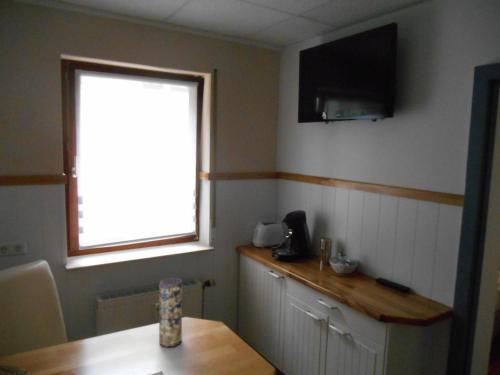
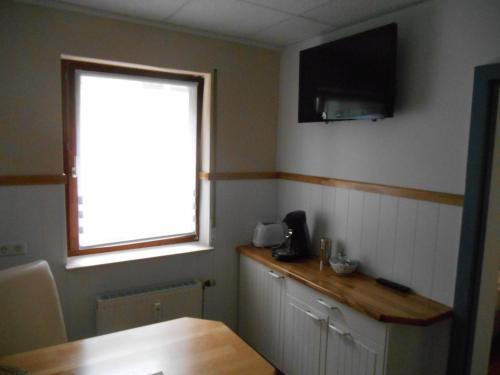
- vase (170, 311)
